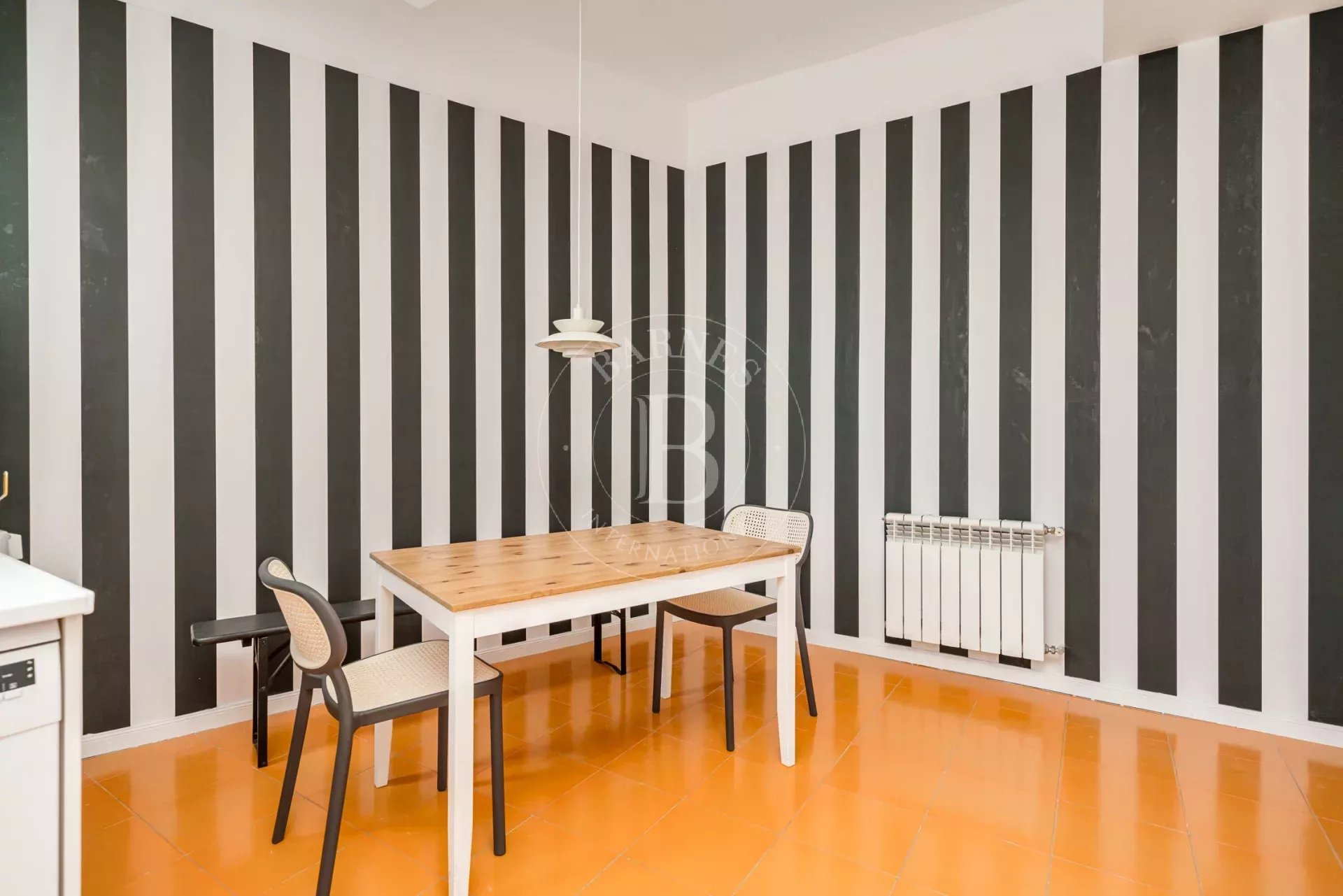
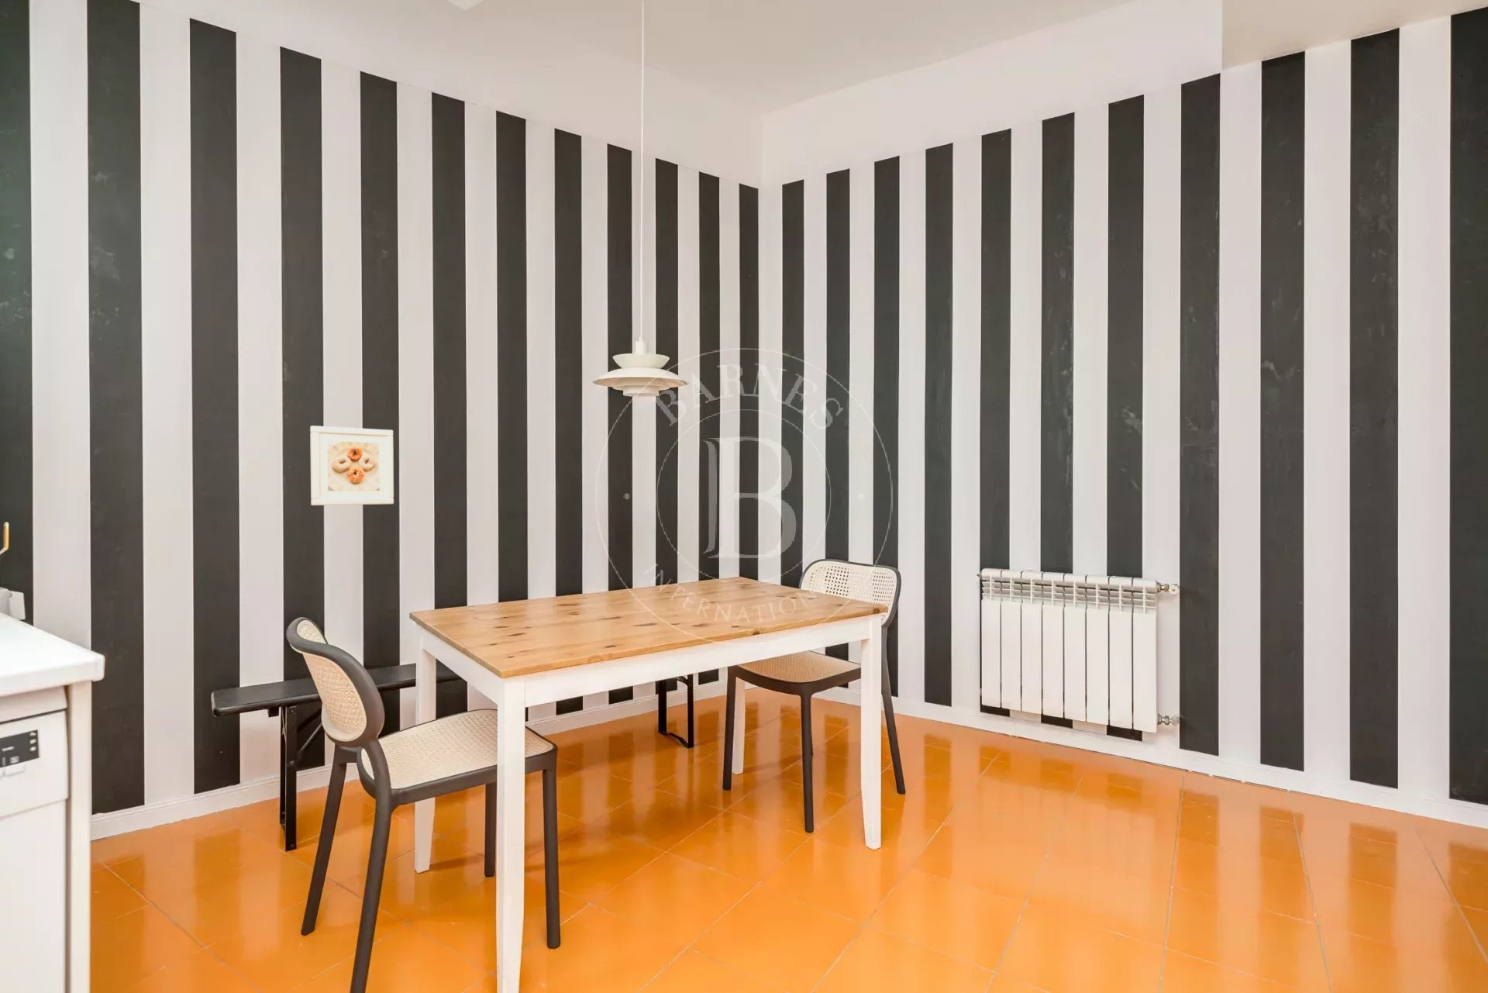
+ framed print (353, 465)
